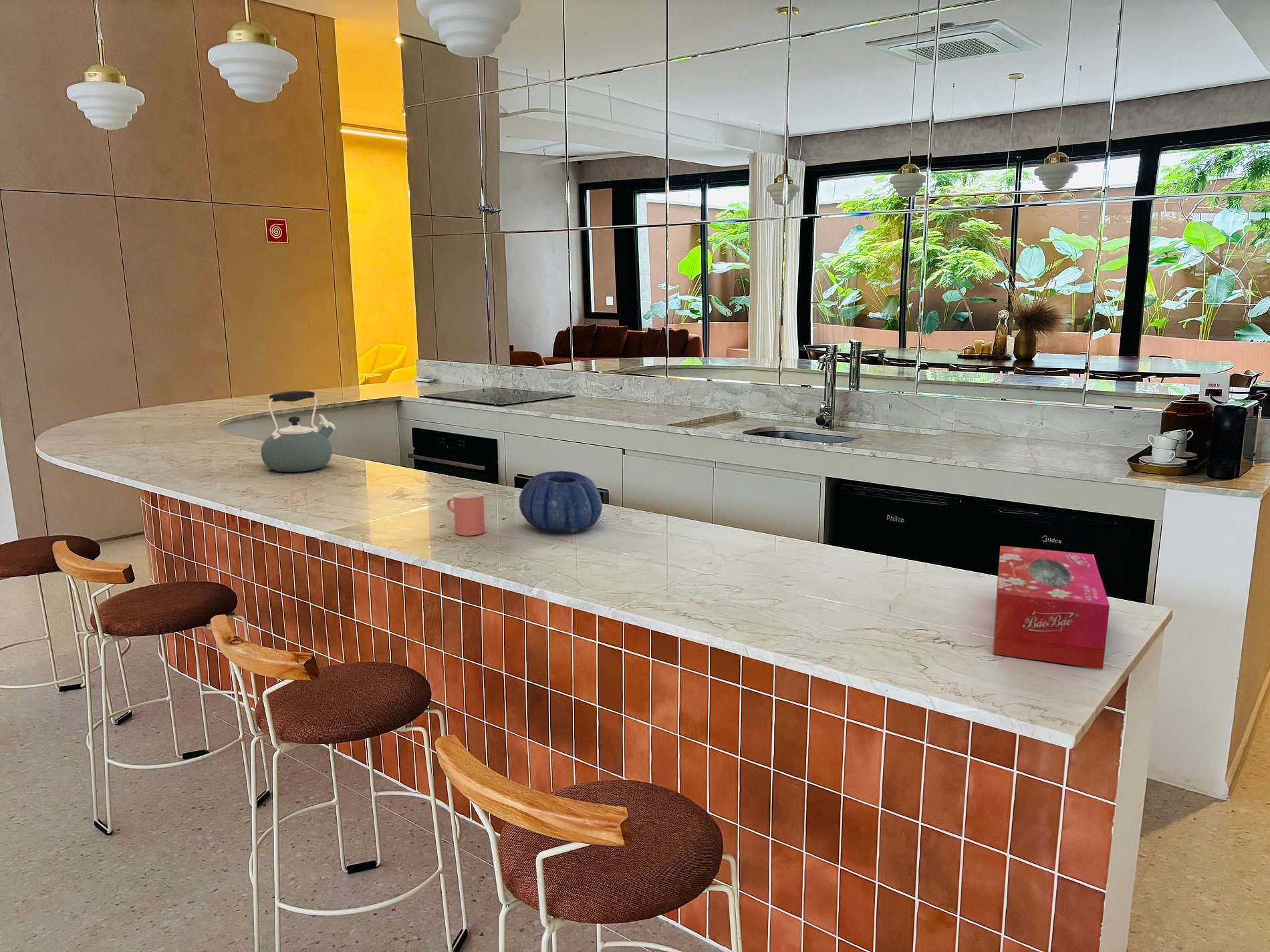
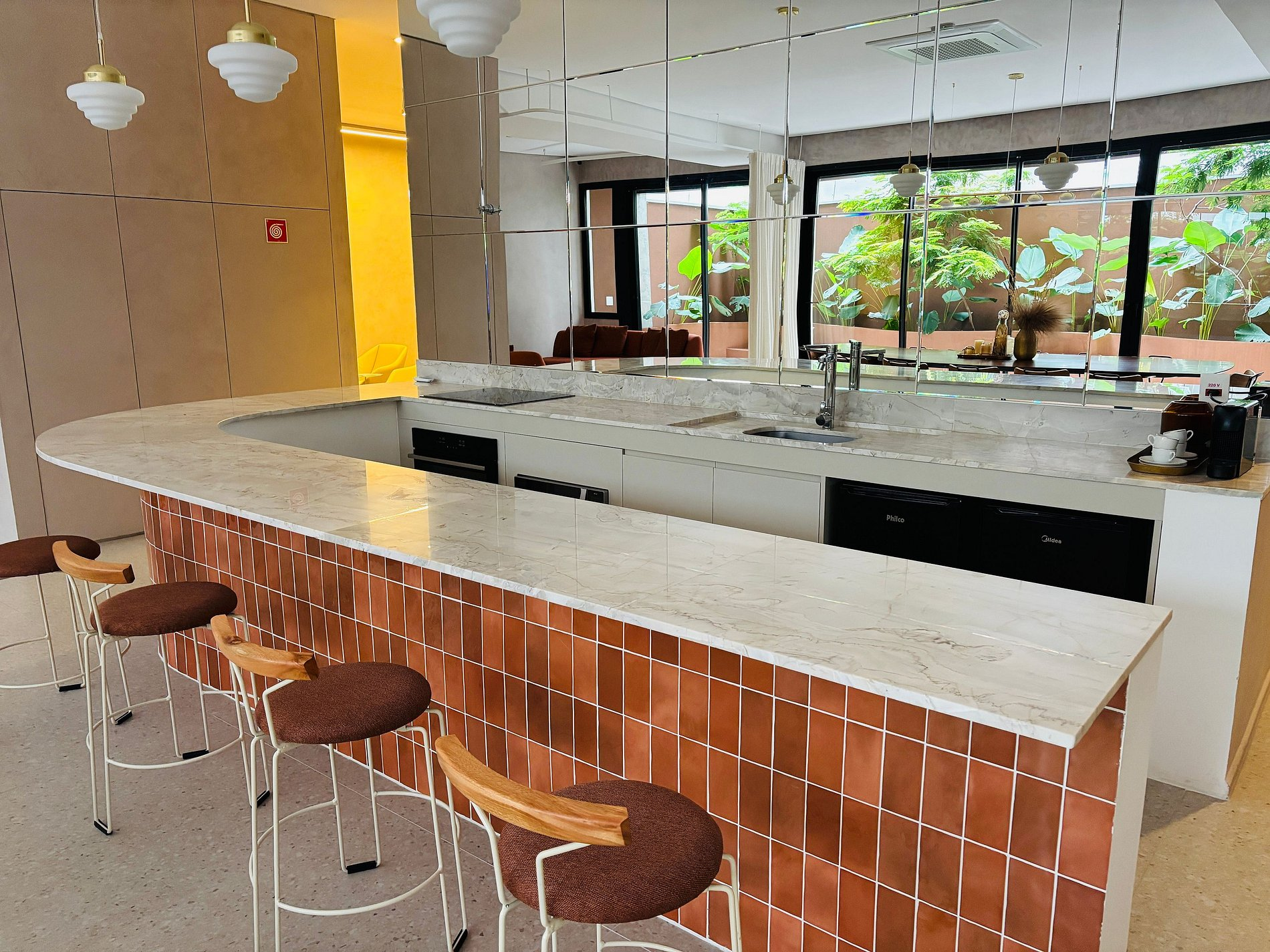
- decorative bowl (561, 500)
- kettle (301, 429)
- cup (464, 512)
- tissue box (1046, 601)
